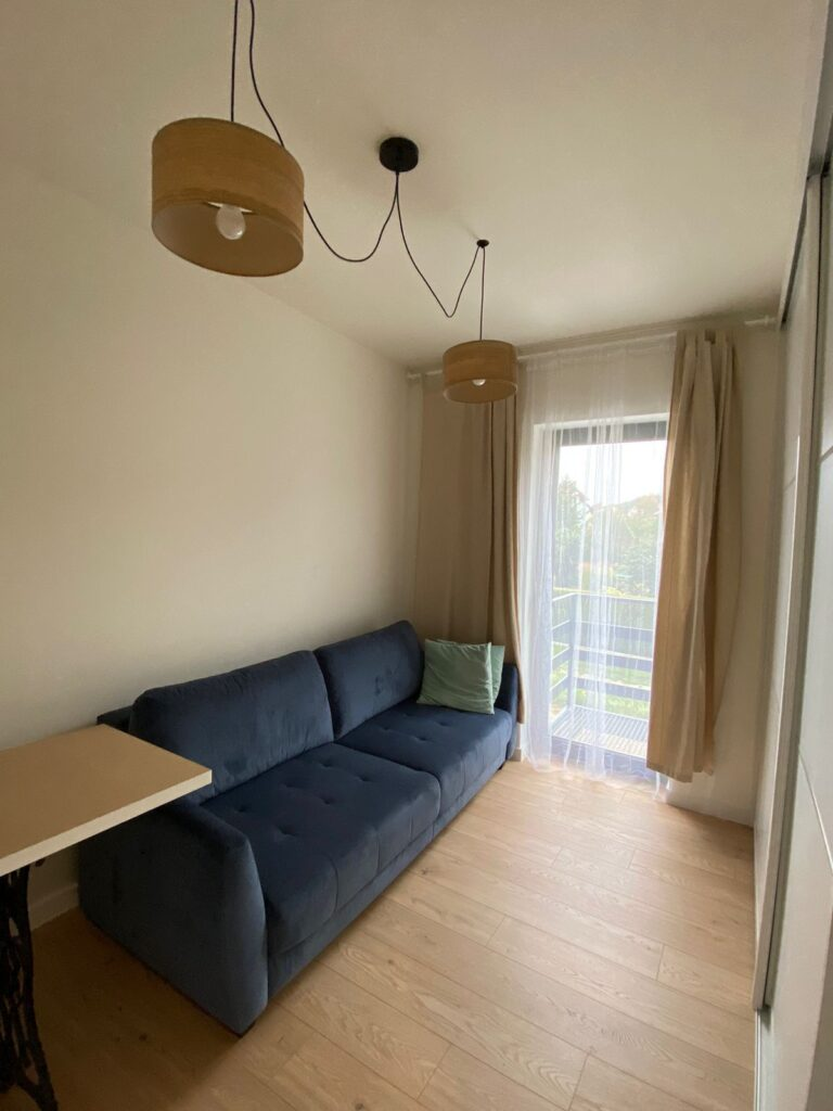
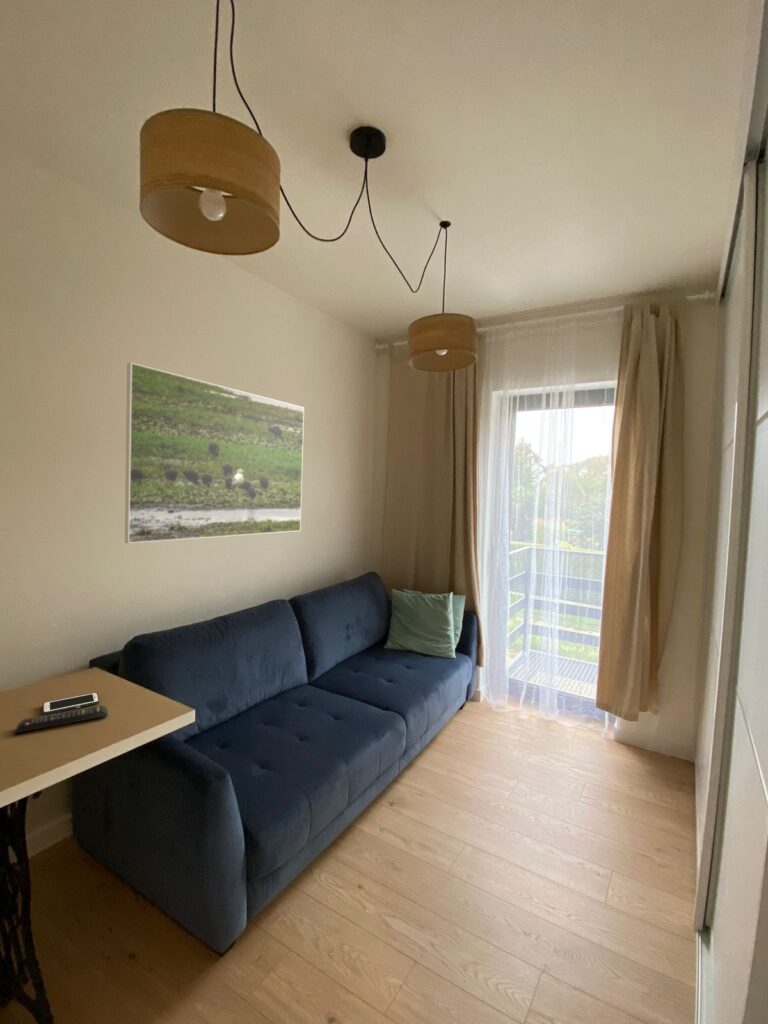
+ cell phone (71, 703)
+ remote control (63, 718)
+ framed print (230, 463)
